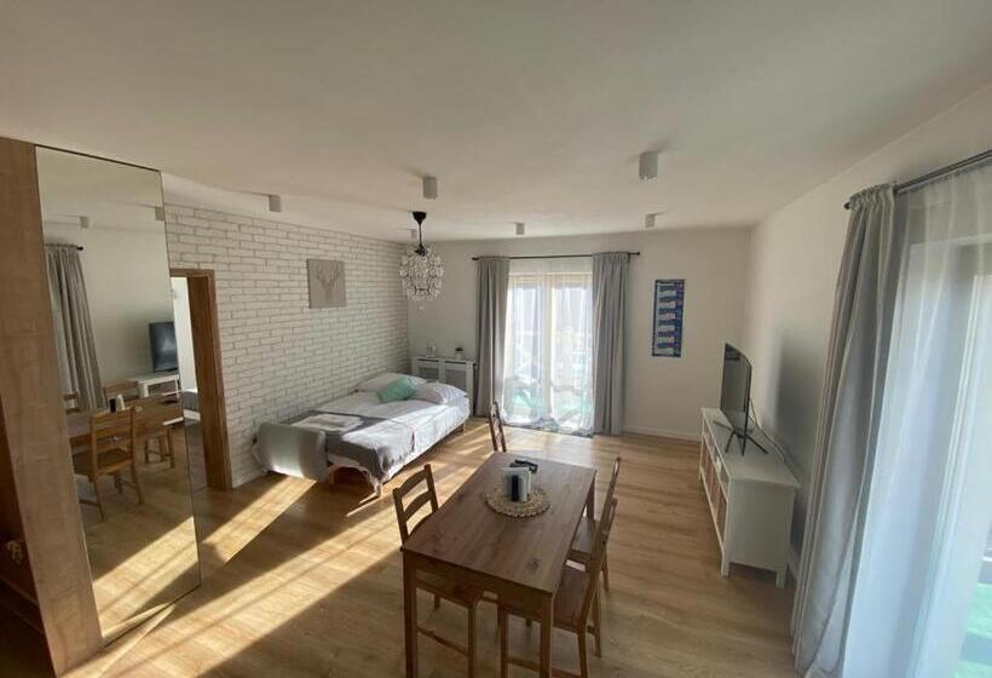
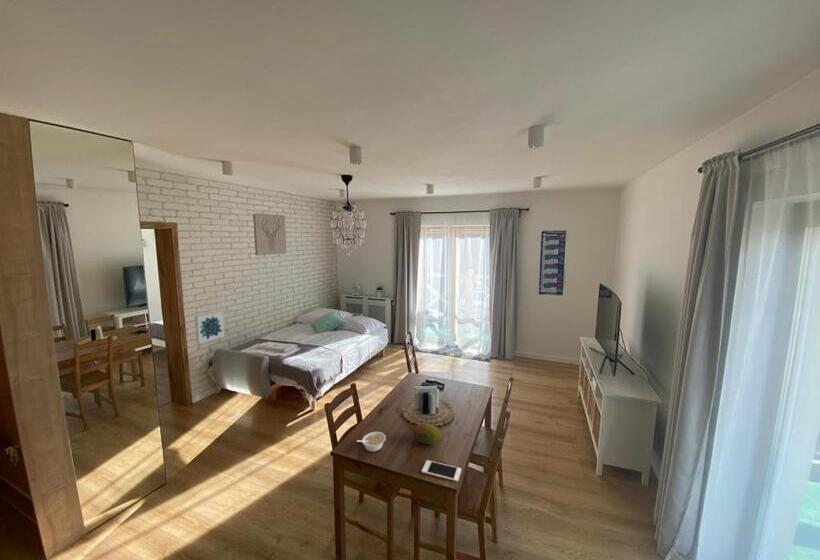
+ cell phone (441, 470)
+ wall art (210, 326)
+ fruit (427, 433)
+ legume (373, 442)
